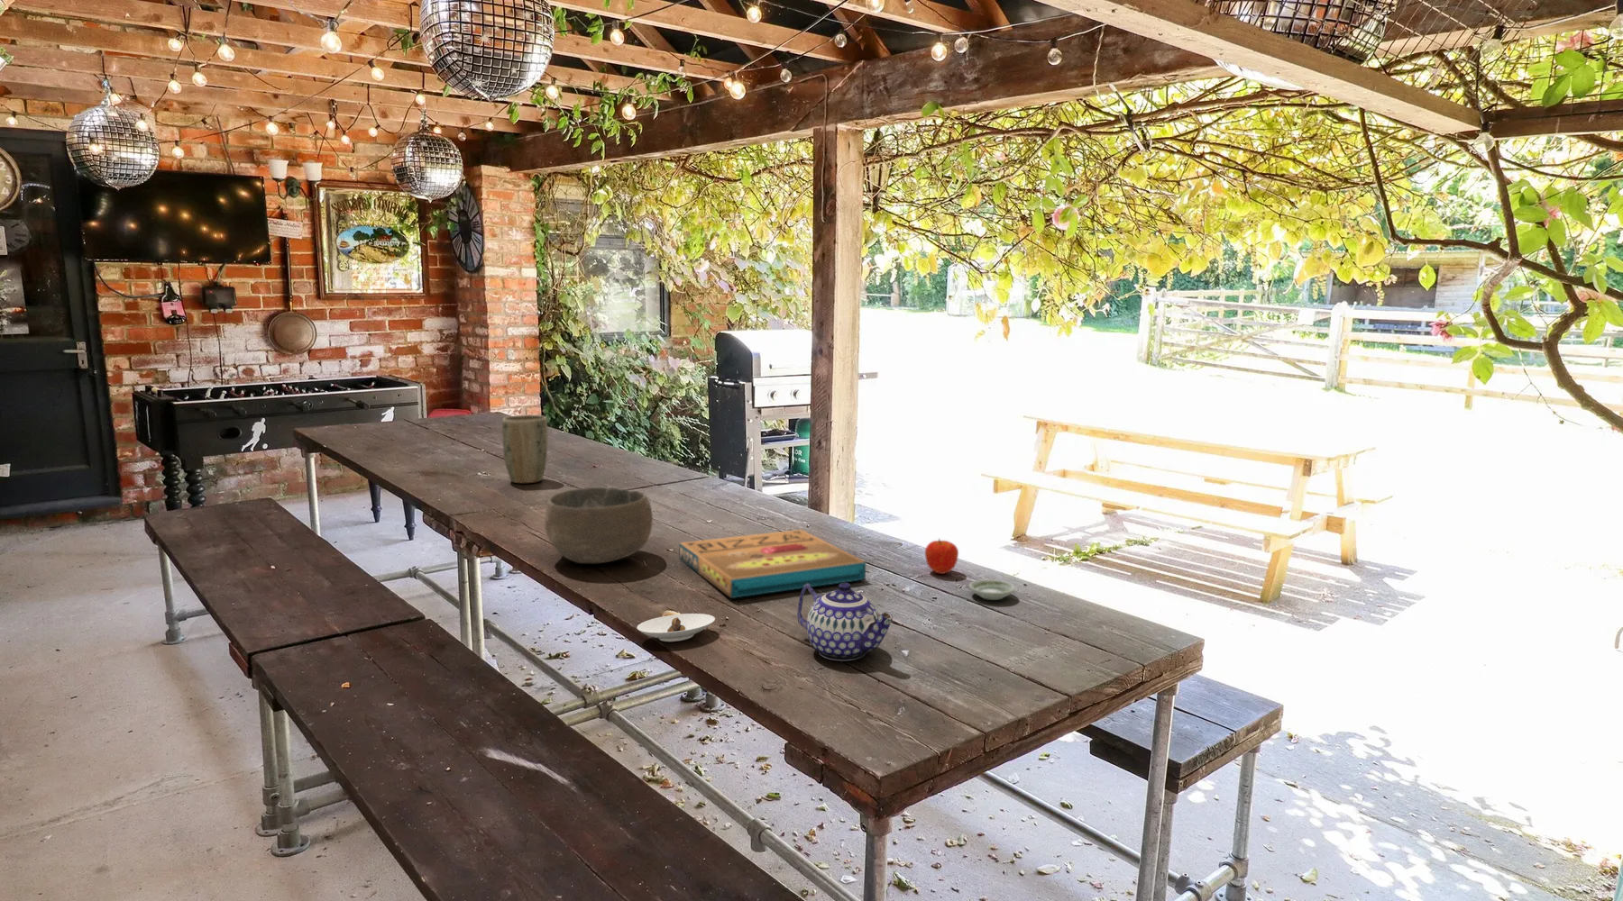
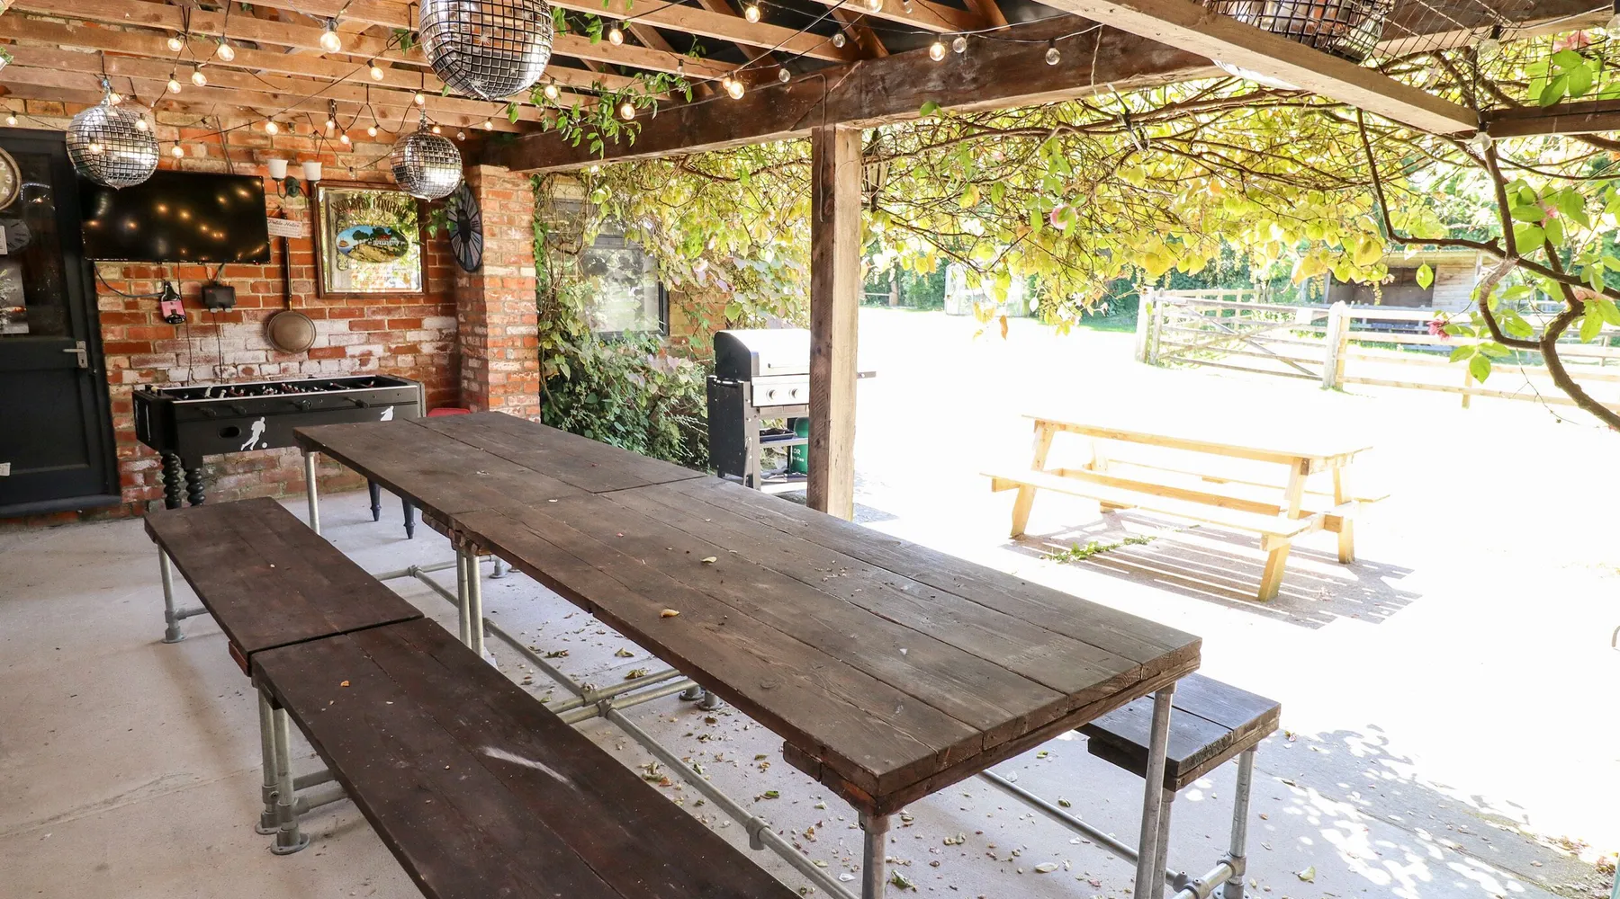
- saucer (991, 591)
- pizza box (769, 560)
- fruit (941, 555)
- plant pot (526, 448)
- teapot (843, 616)
- bowl (598, 527)
- saucer (676, 628)
